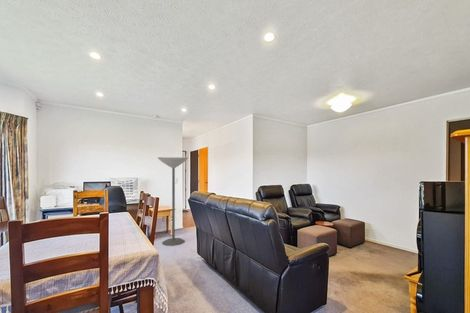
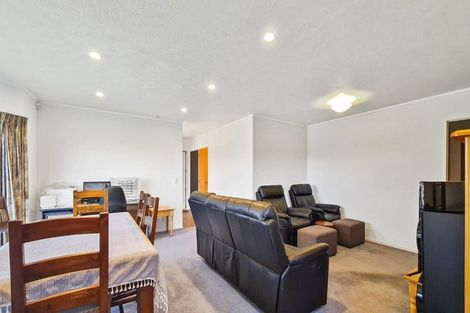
- floor lamp (173, 199)
